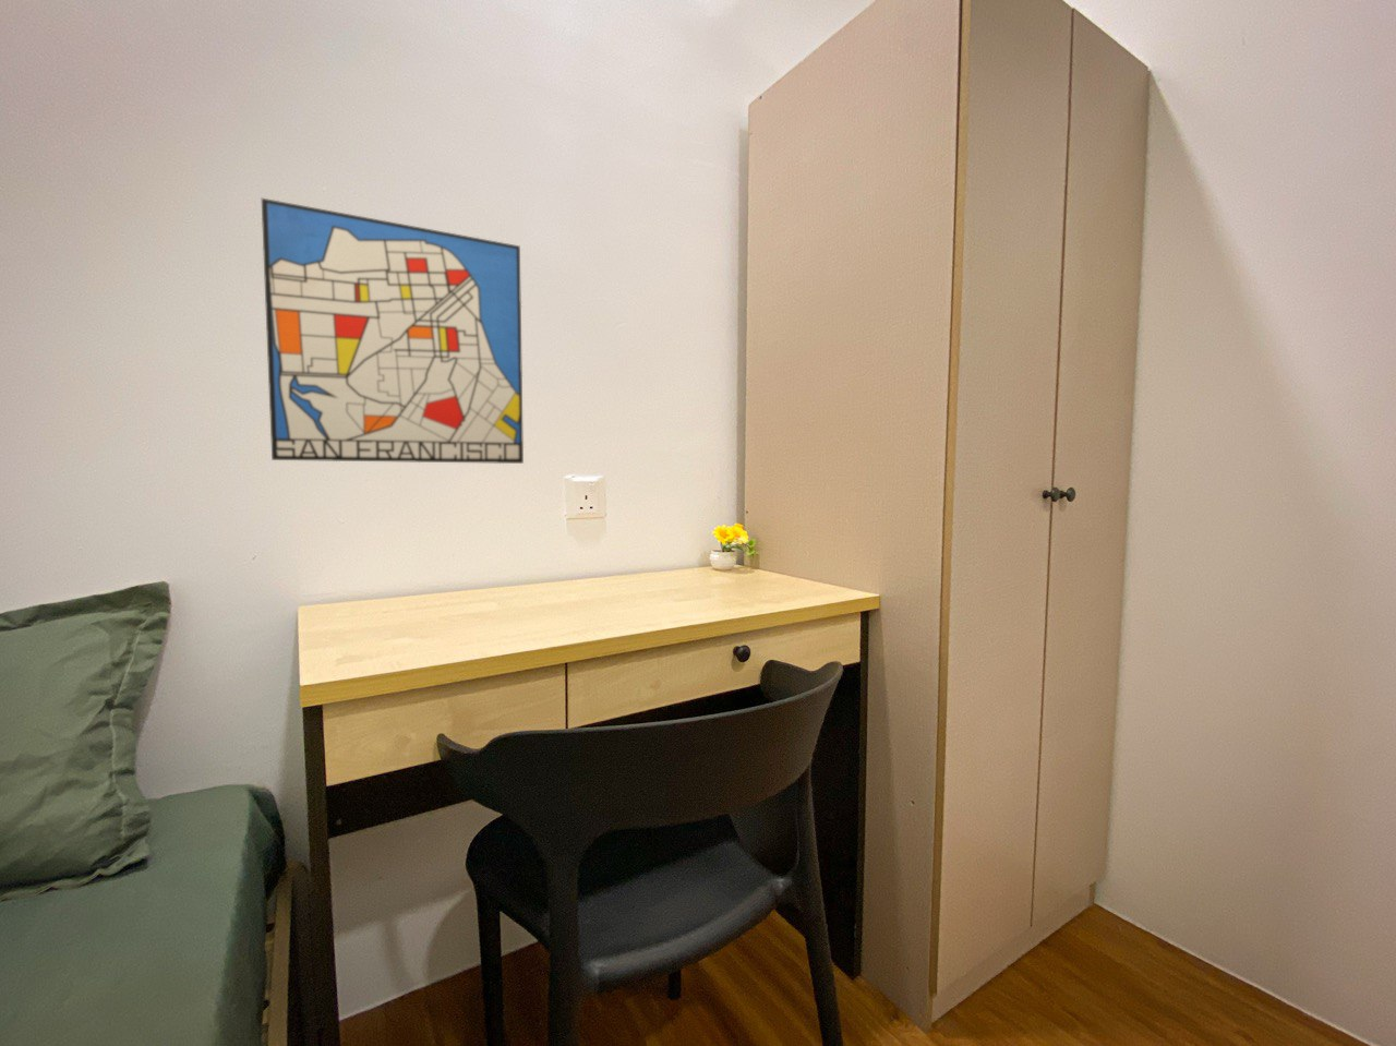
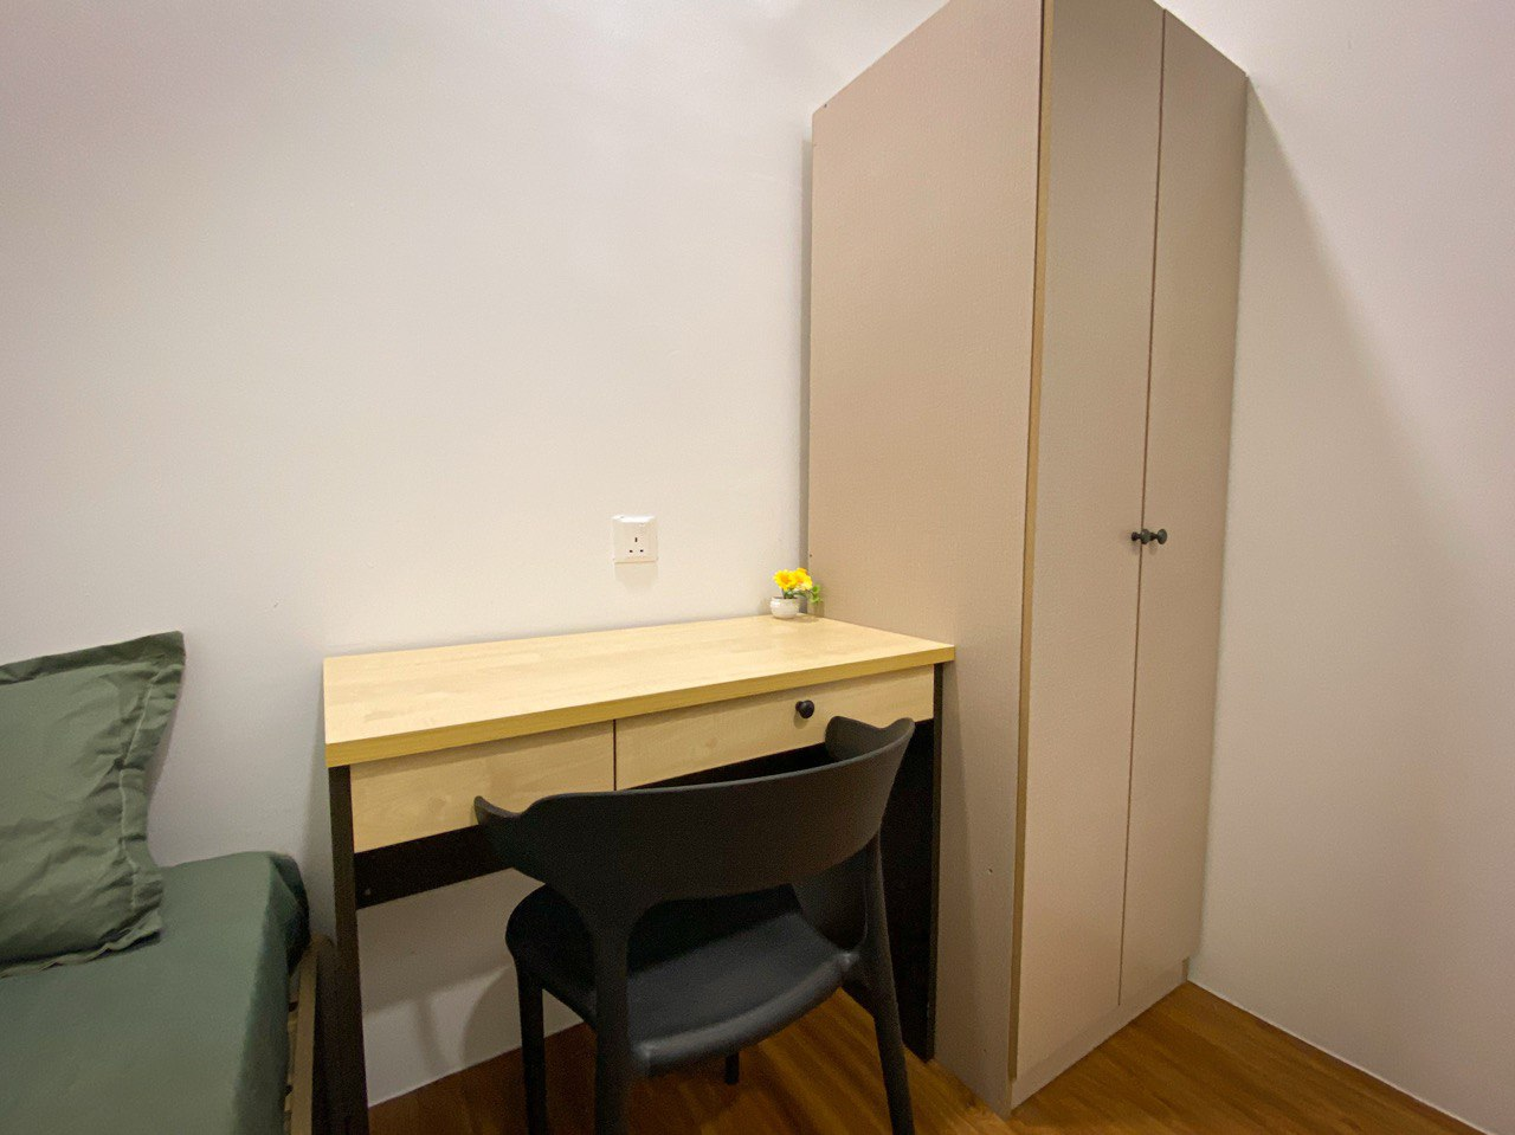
- wall art (404, 345)
